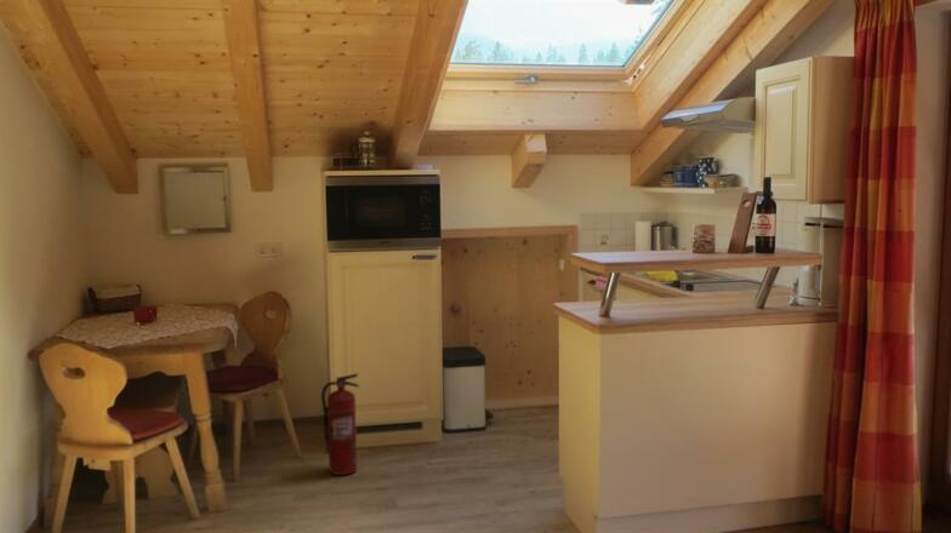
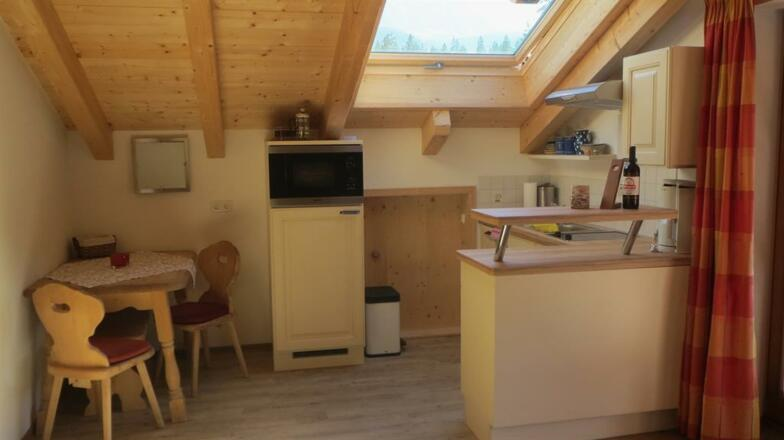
- fire extinguisher (341, 423)
